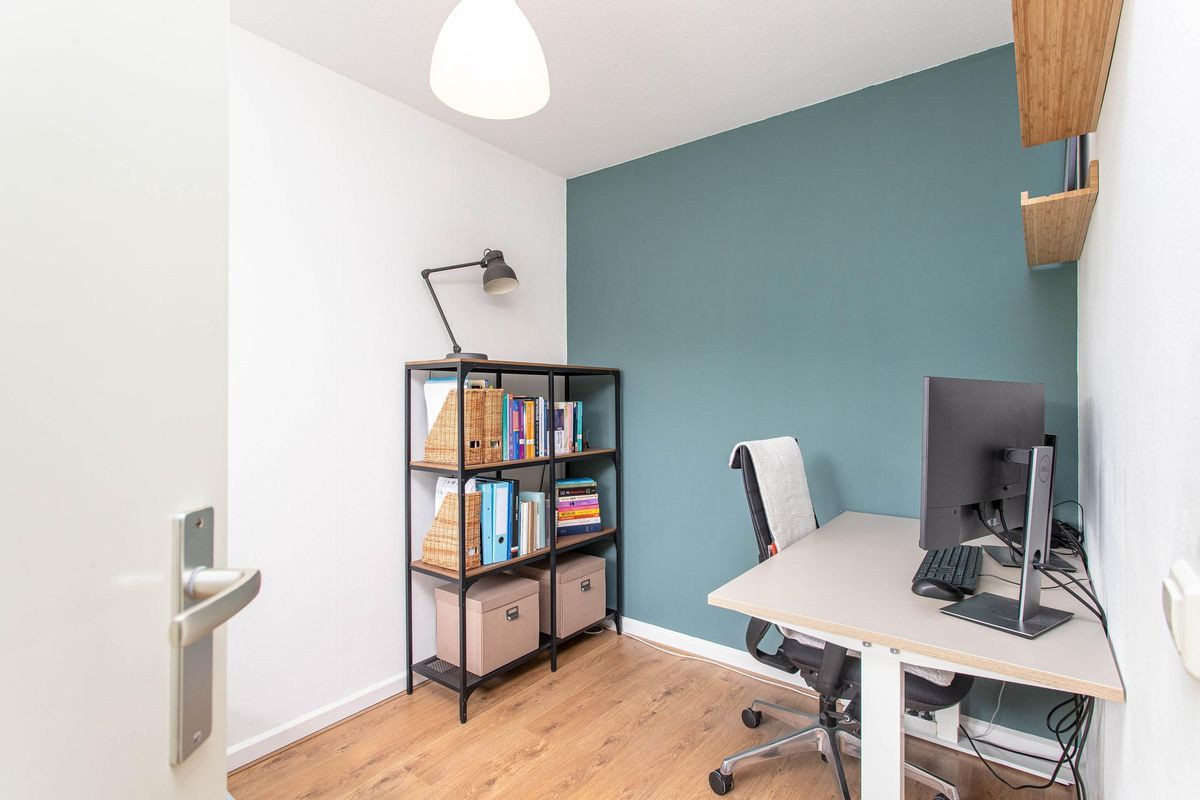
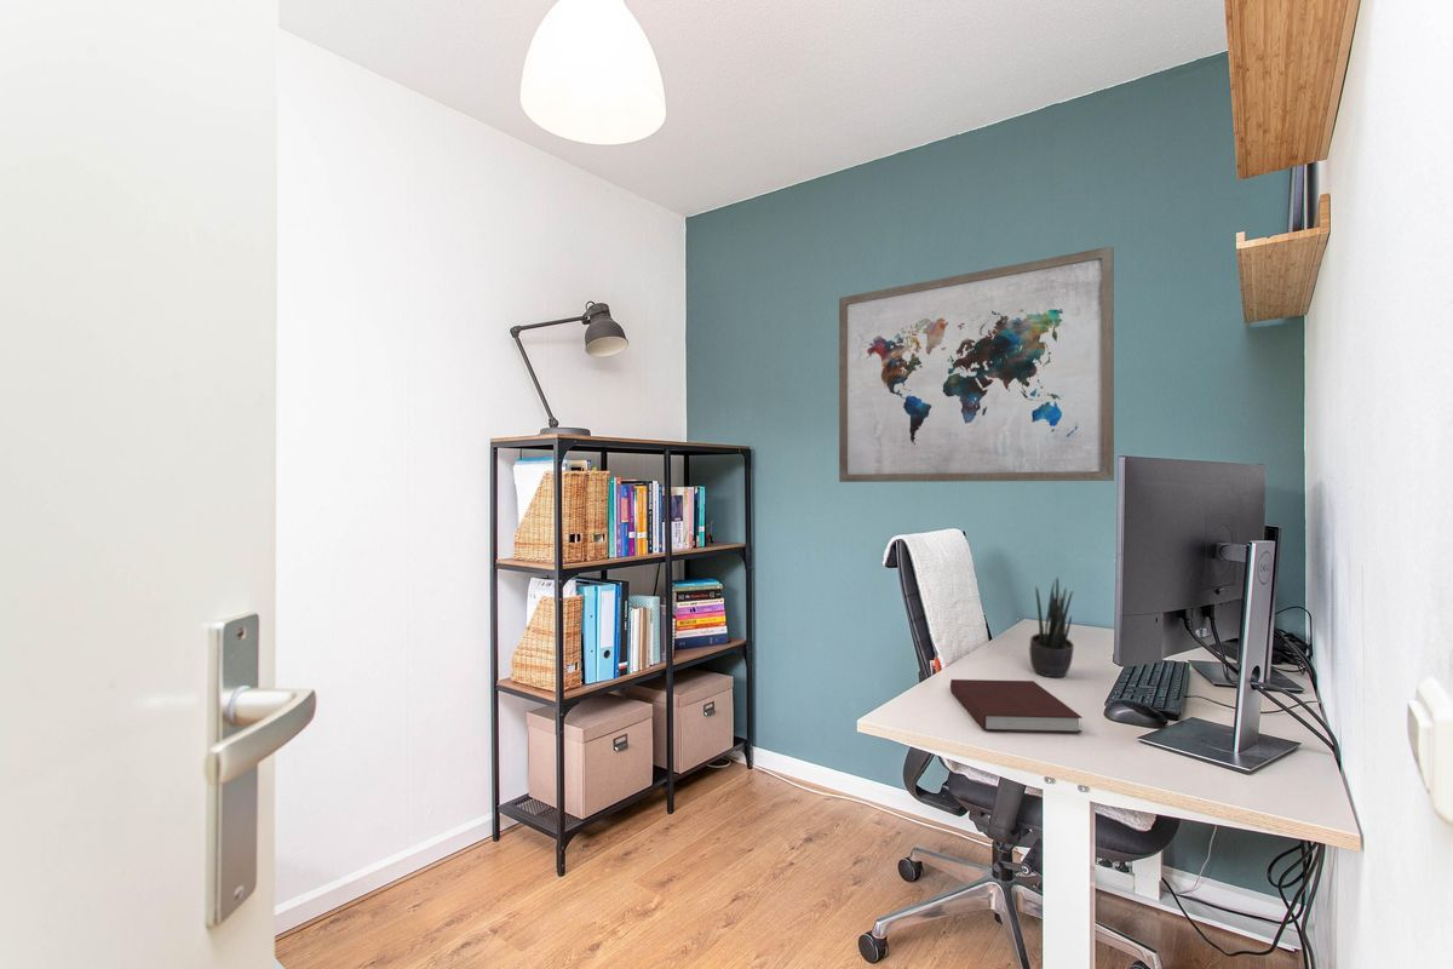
+ potted plant (1052, 626)
+ wall art (960, 378)
+ notebook (1010, 703)
